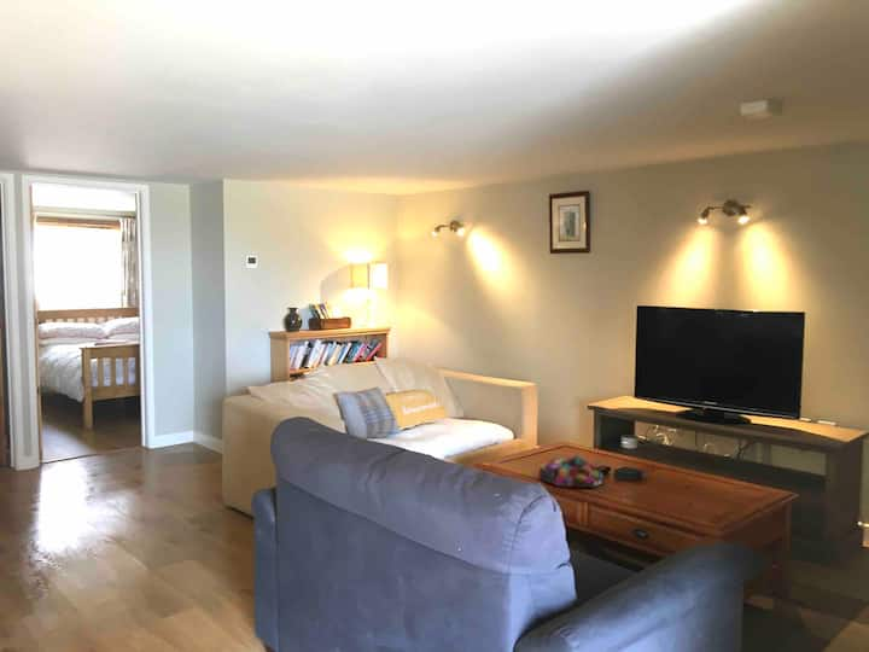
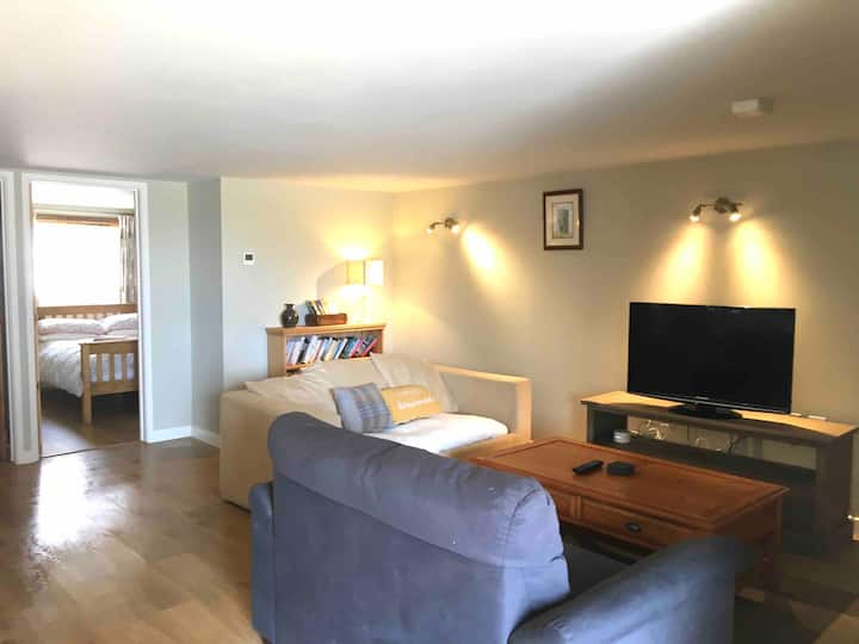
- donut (570, 470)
